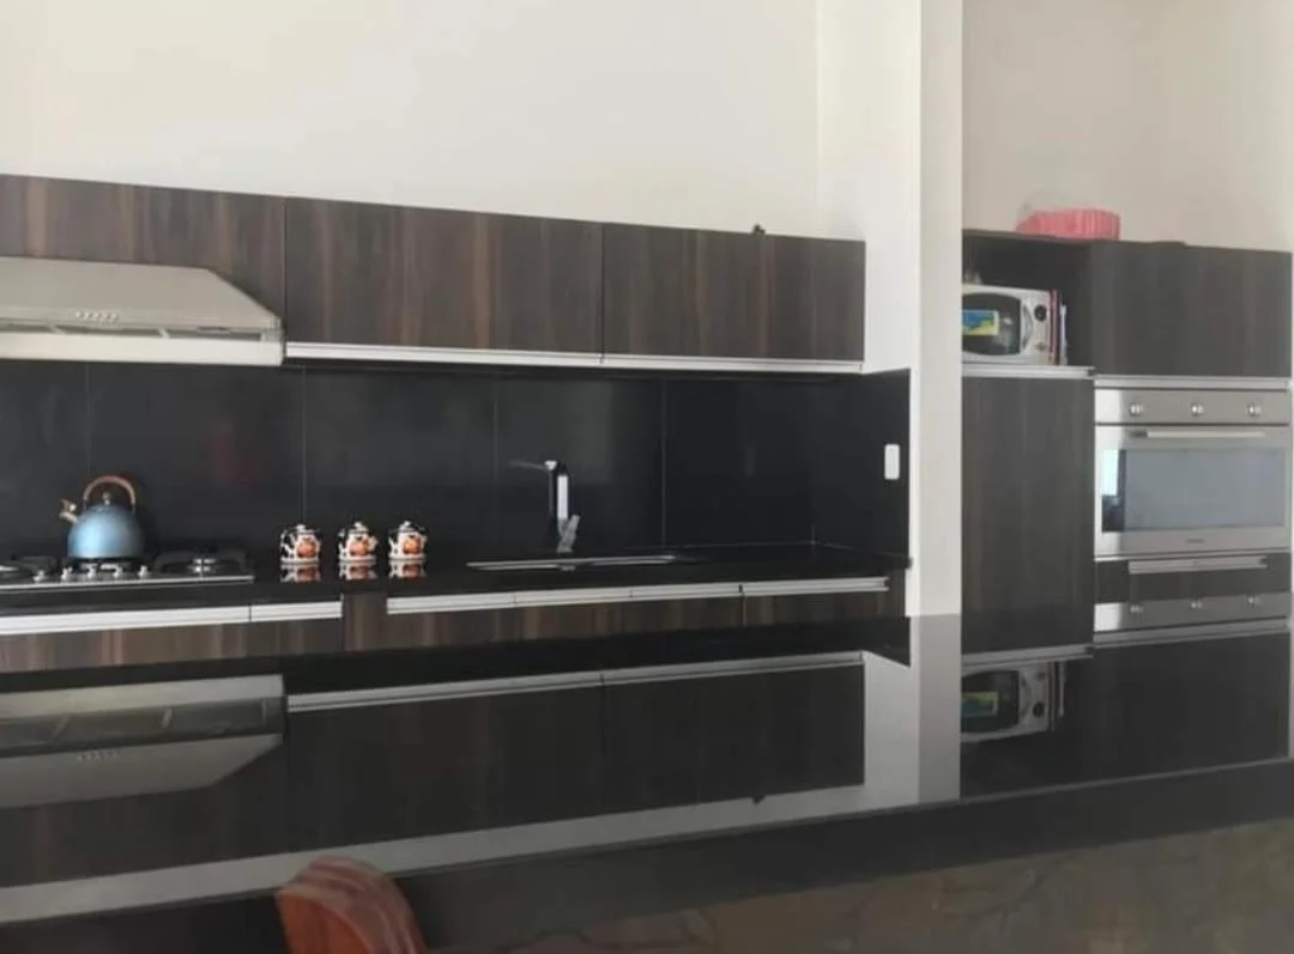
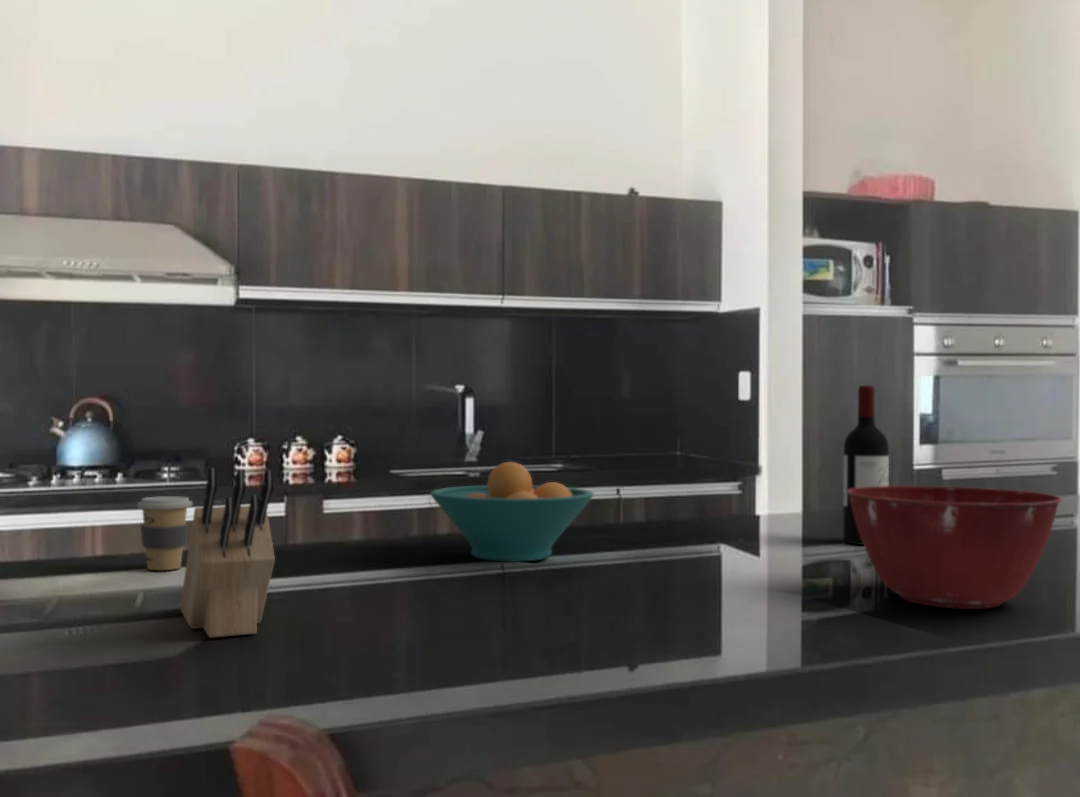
+ knife block (227, 544)
+ wine bottle (865, 464)
+ fruit bowl (511, 509)
+ coffee cup (164, 532)
+ mixing bowl (949, 546)
